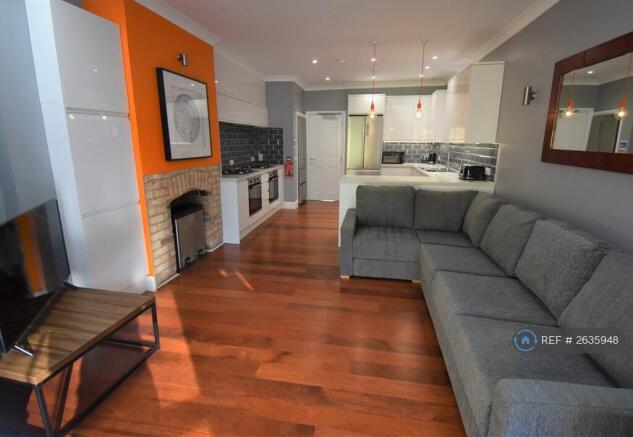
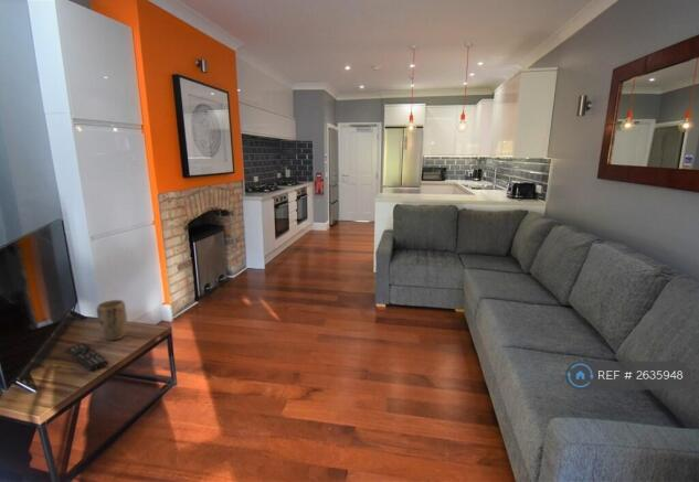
+ plant pot (113, 320)
+ remote control (86, 355)
